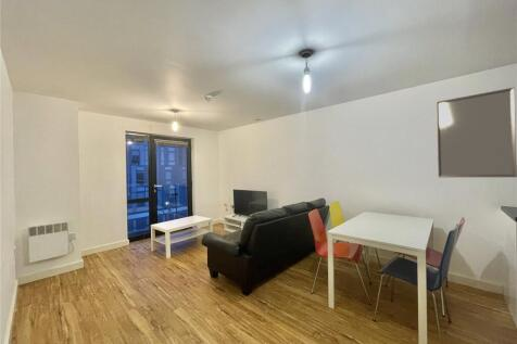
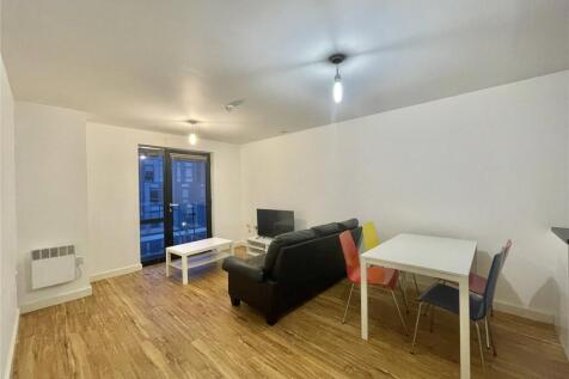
- home mirror (472, 136)
